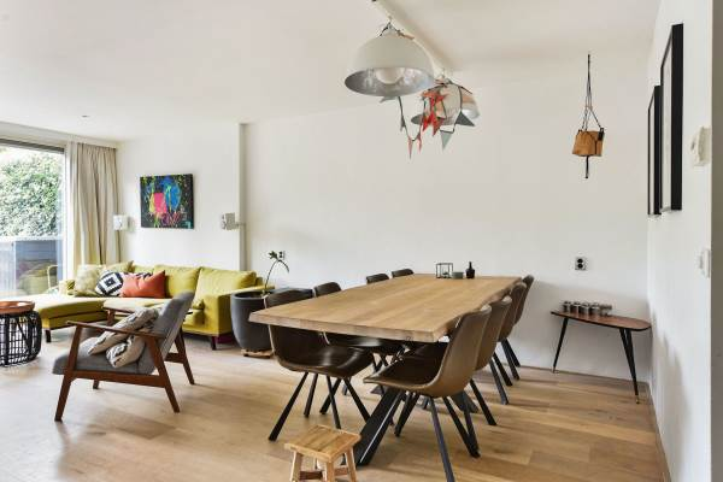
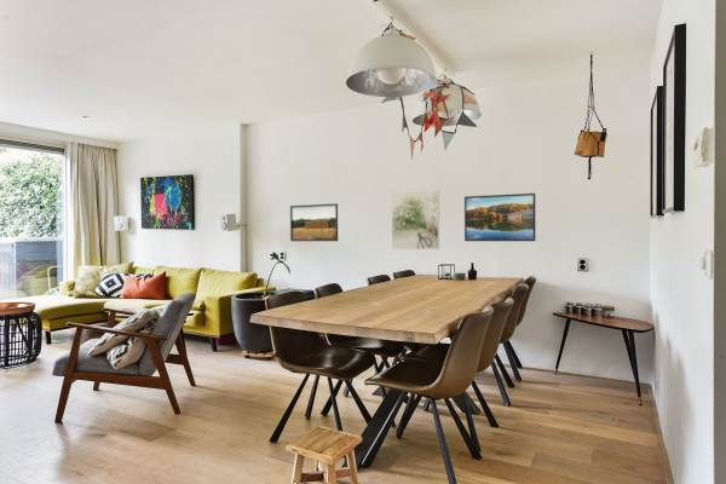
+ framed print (499, 218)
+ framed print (414, 220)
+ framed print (313, 223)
